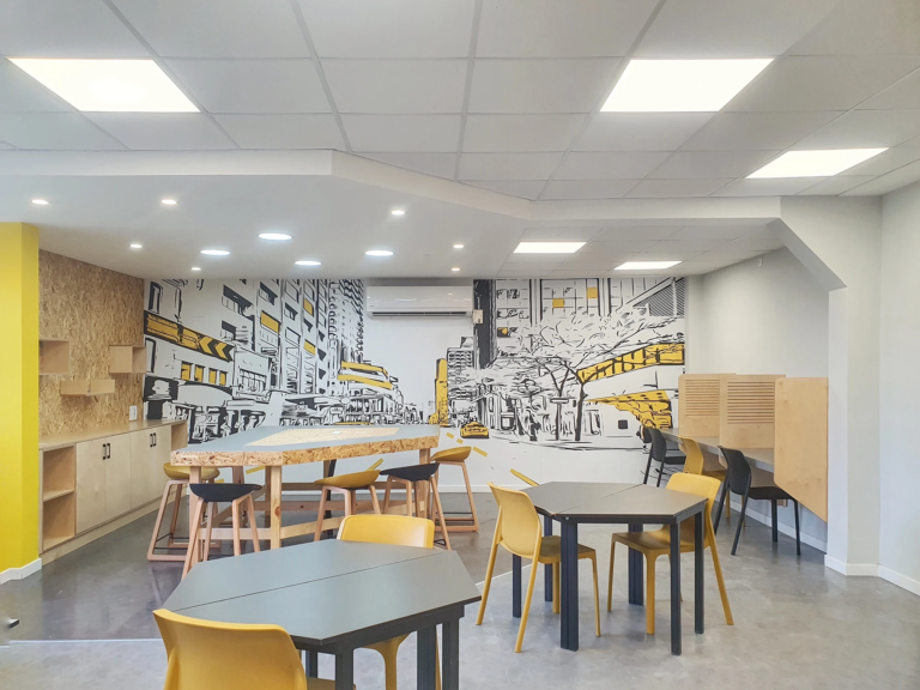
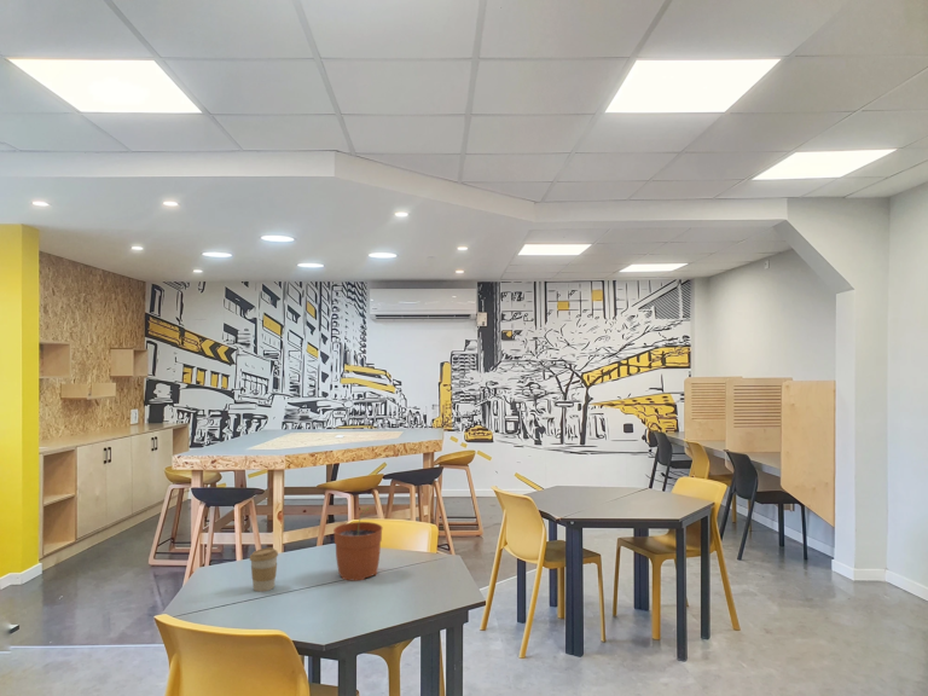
+ coffee cup (263, 568)
+ plant pot (358, 539)
